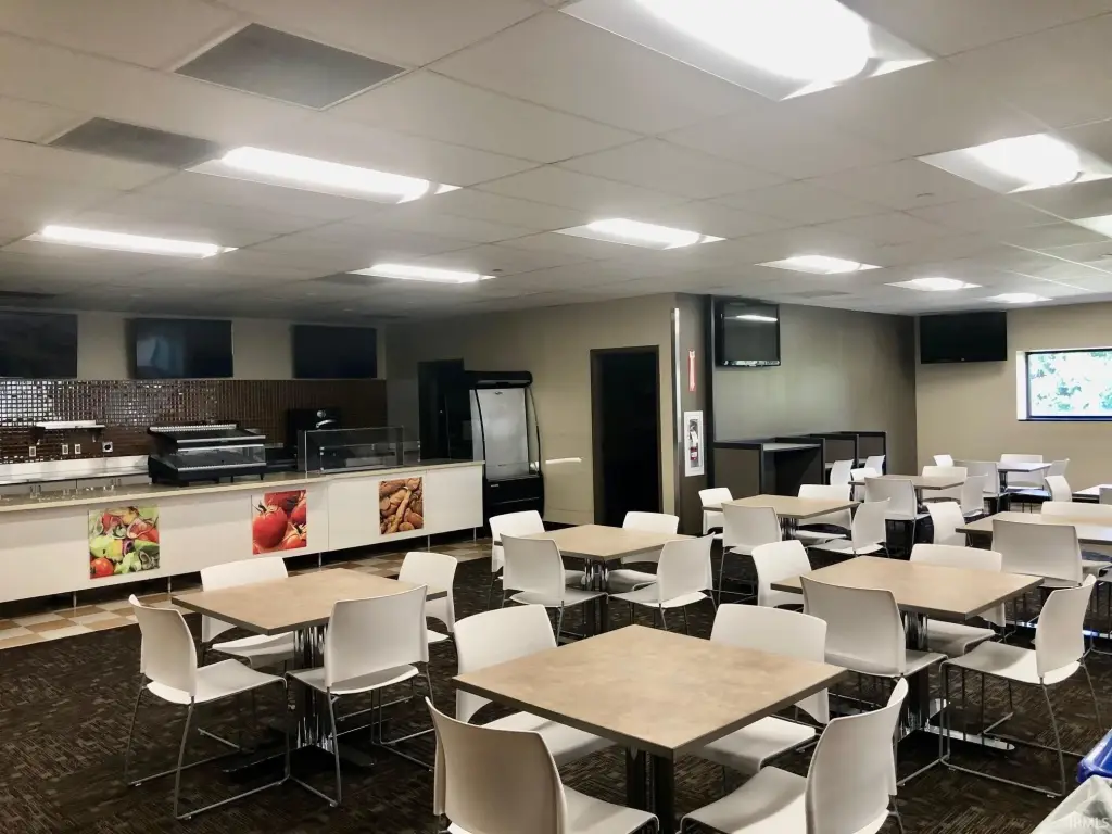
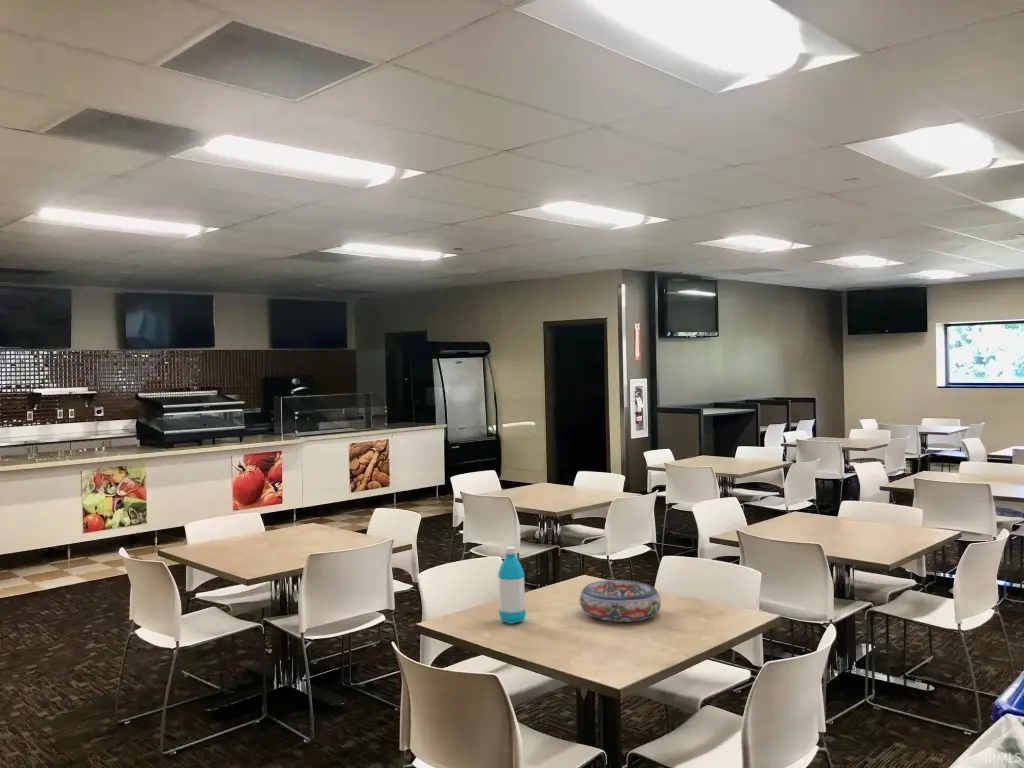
+ water bottle (511, 584)
+ bowl (620, 600)
